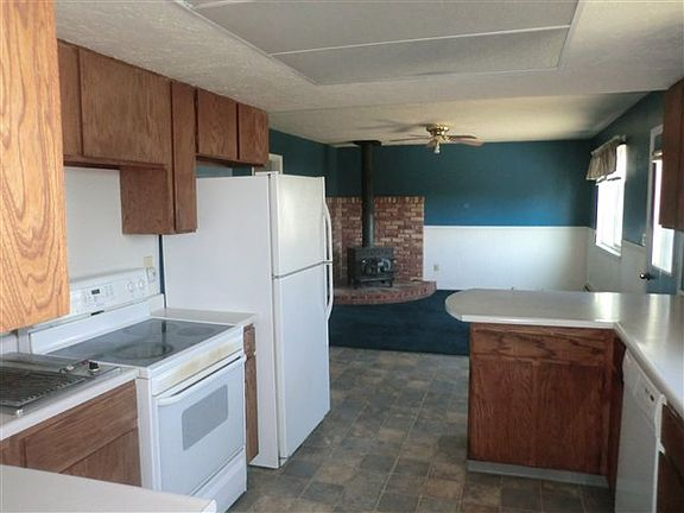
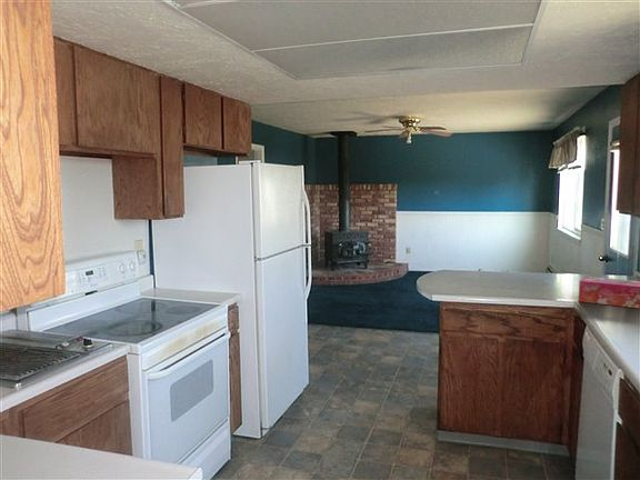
+ tissue box (616, 291)
